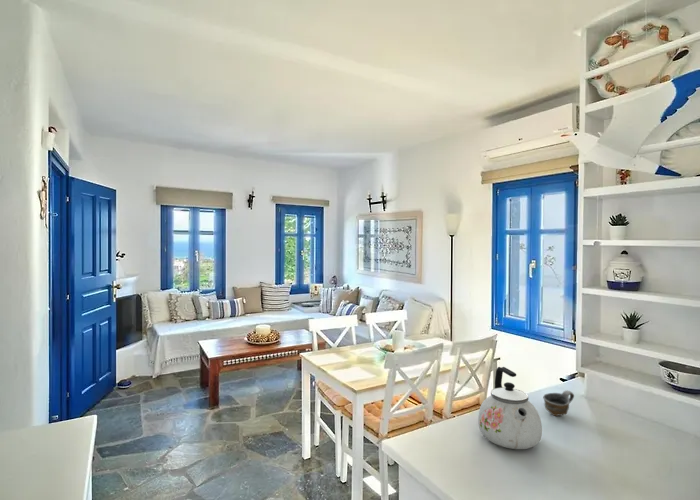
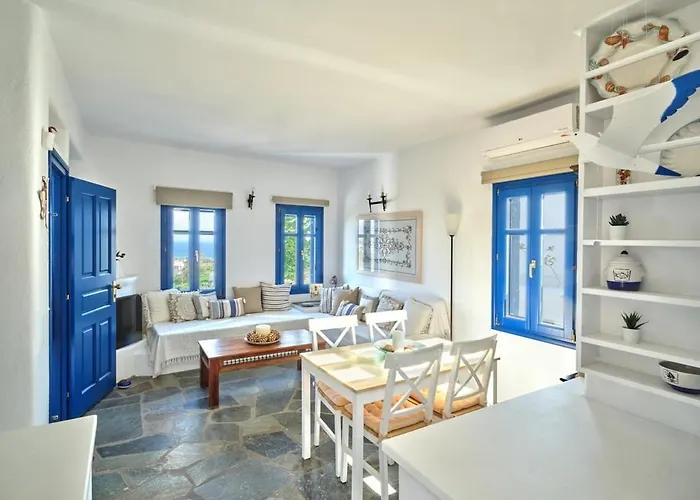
- kettle (509, 405)
- cup (558, 403)
